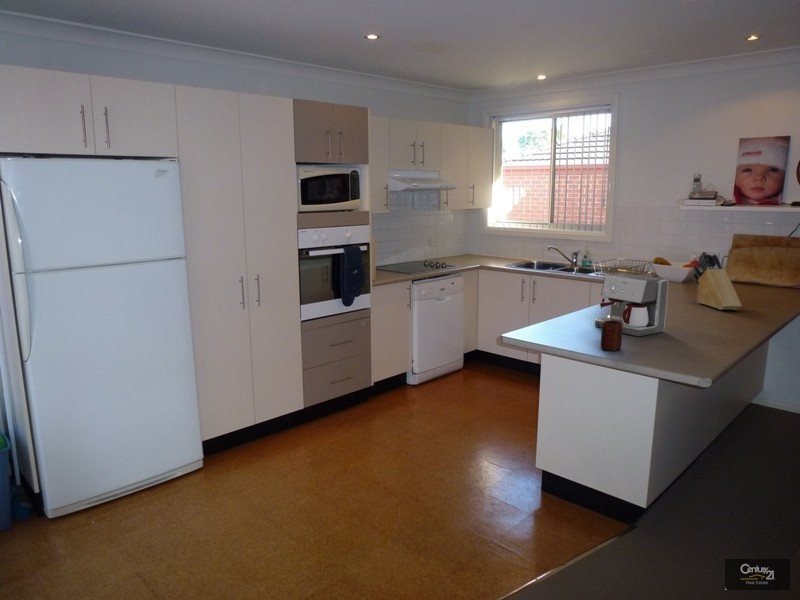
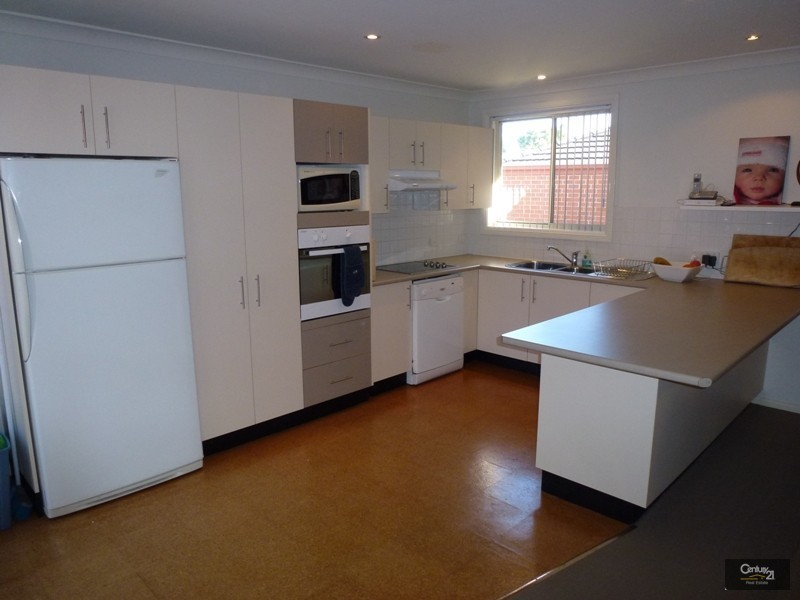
- mug (610, 336)
- coffee maker (630, 302)
- knife block (716, 279)
